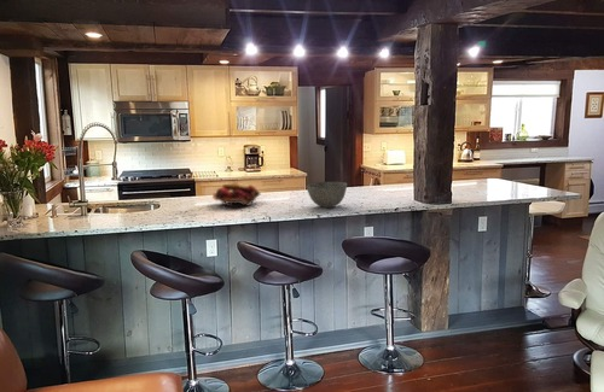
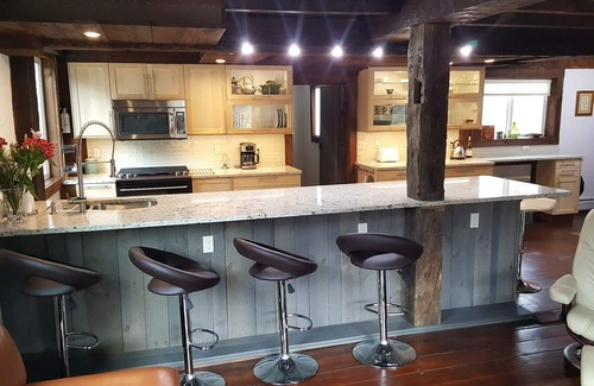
- bowl (326, 194)
- fruit basket (236, 194)
